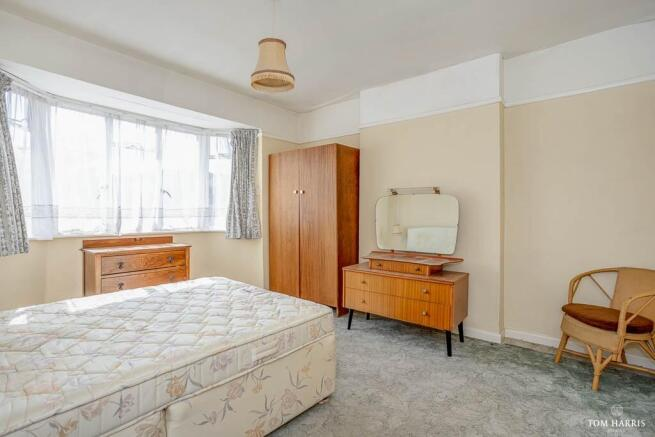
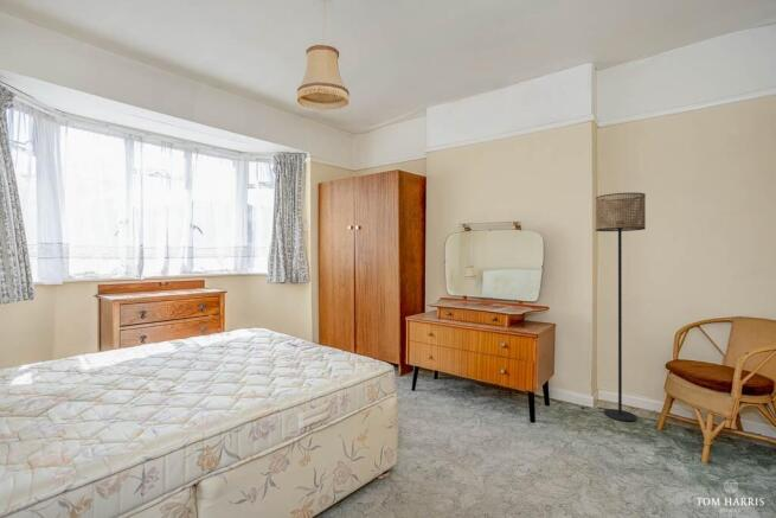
+ floor lamp (620, 305)
